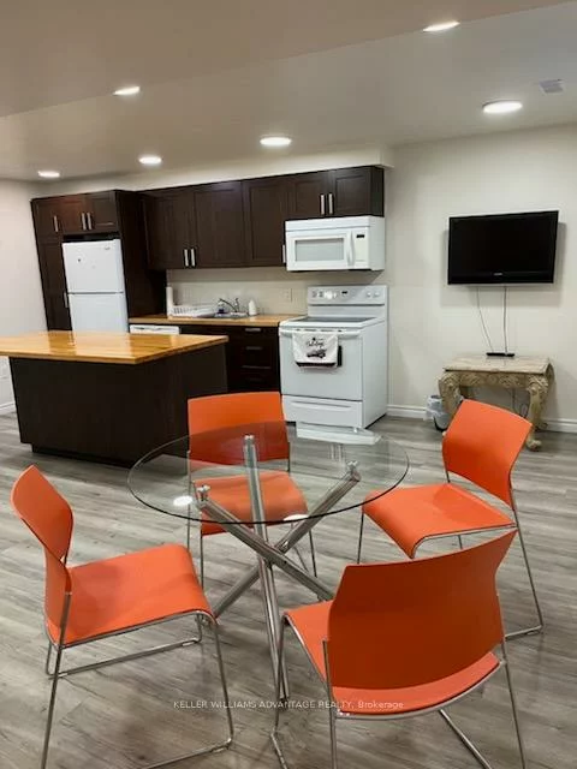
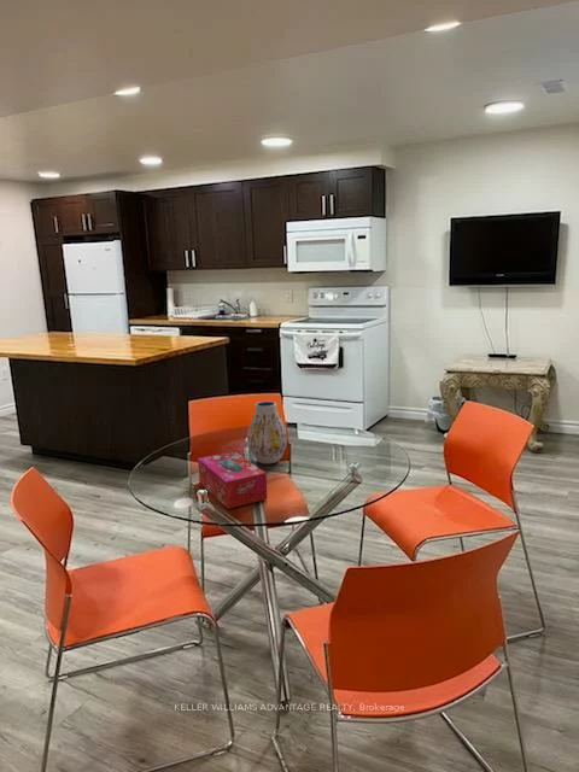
+ vase (267, 432)
+ tissue box (230, 478)
